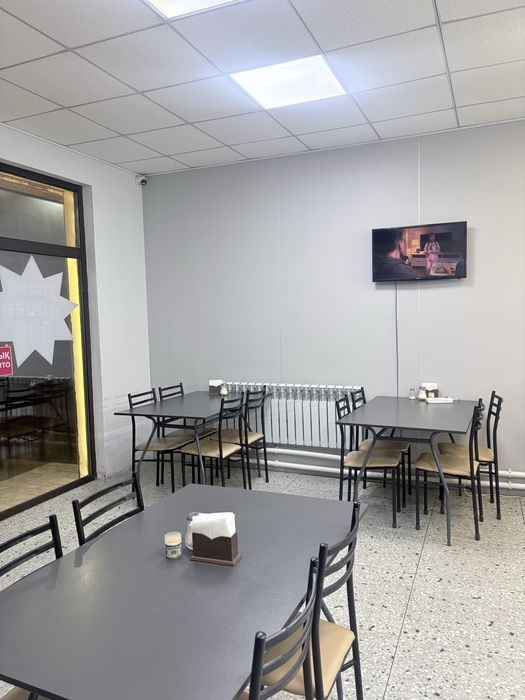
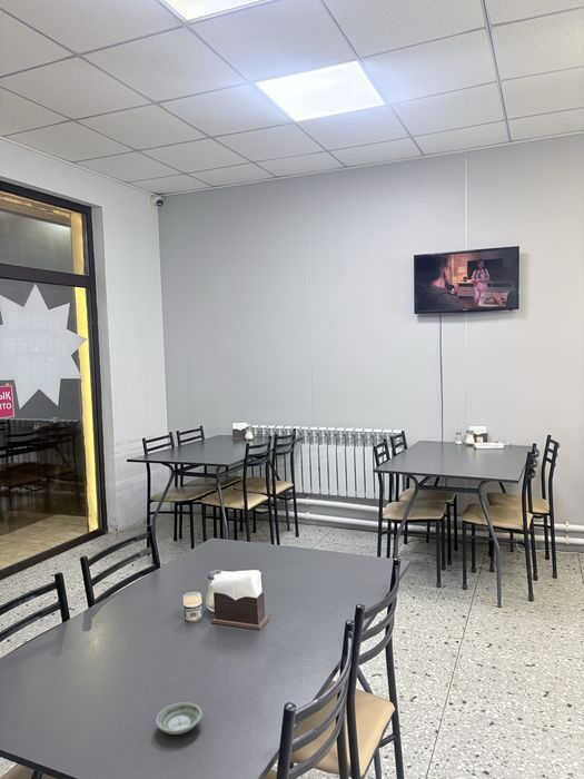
+ saucer (179, 721)
